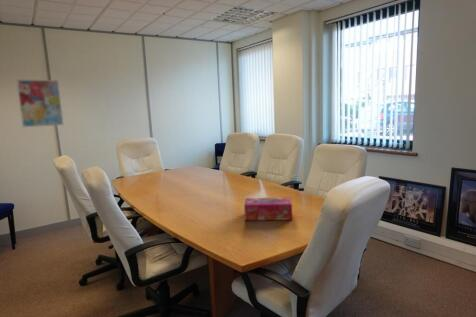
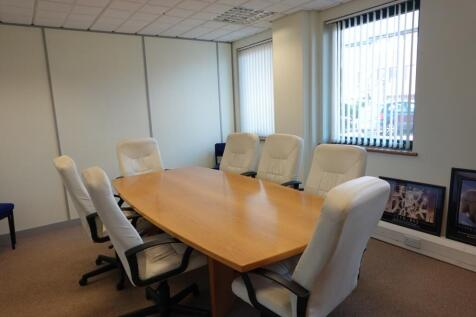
- tissue box (268, 208)
- wall art (40, 103)
